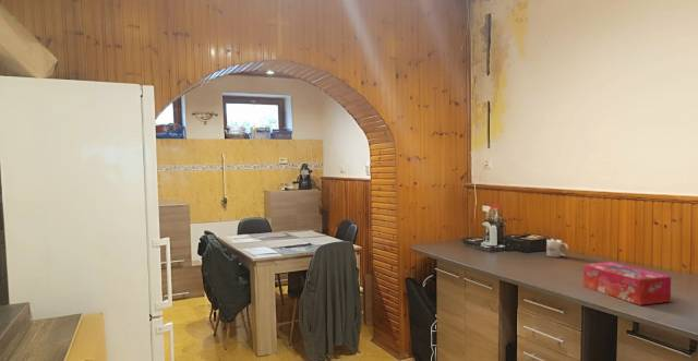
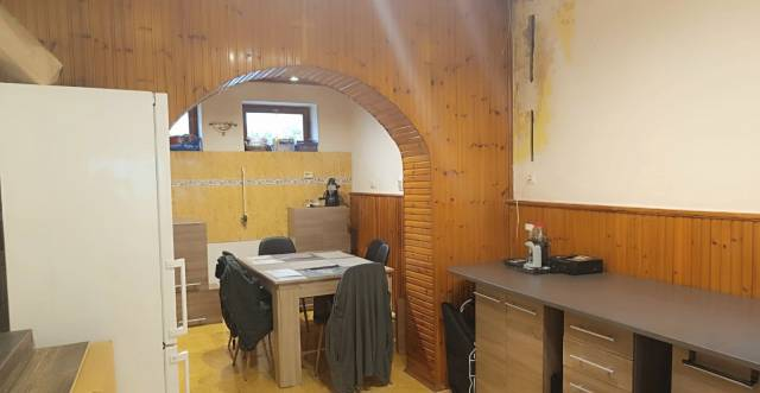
- mug (556, 248)
- tissue box (624, 281)
